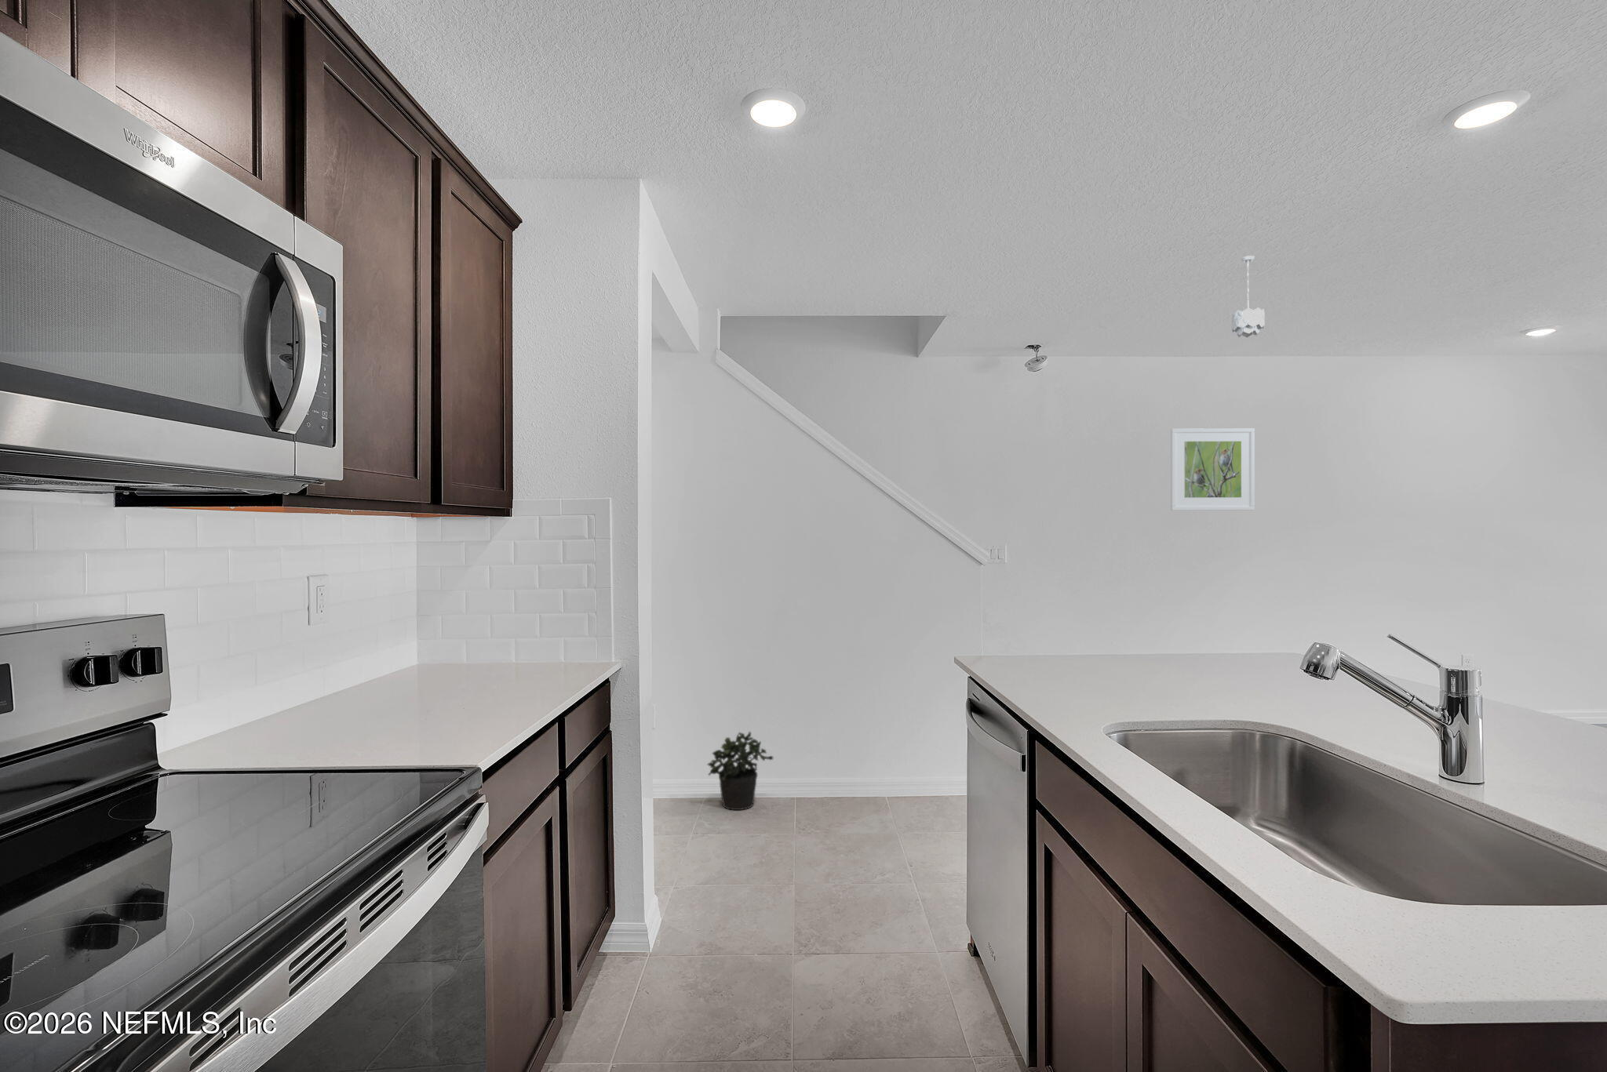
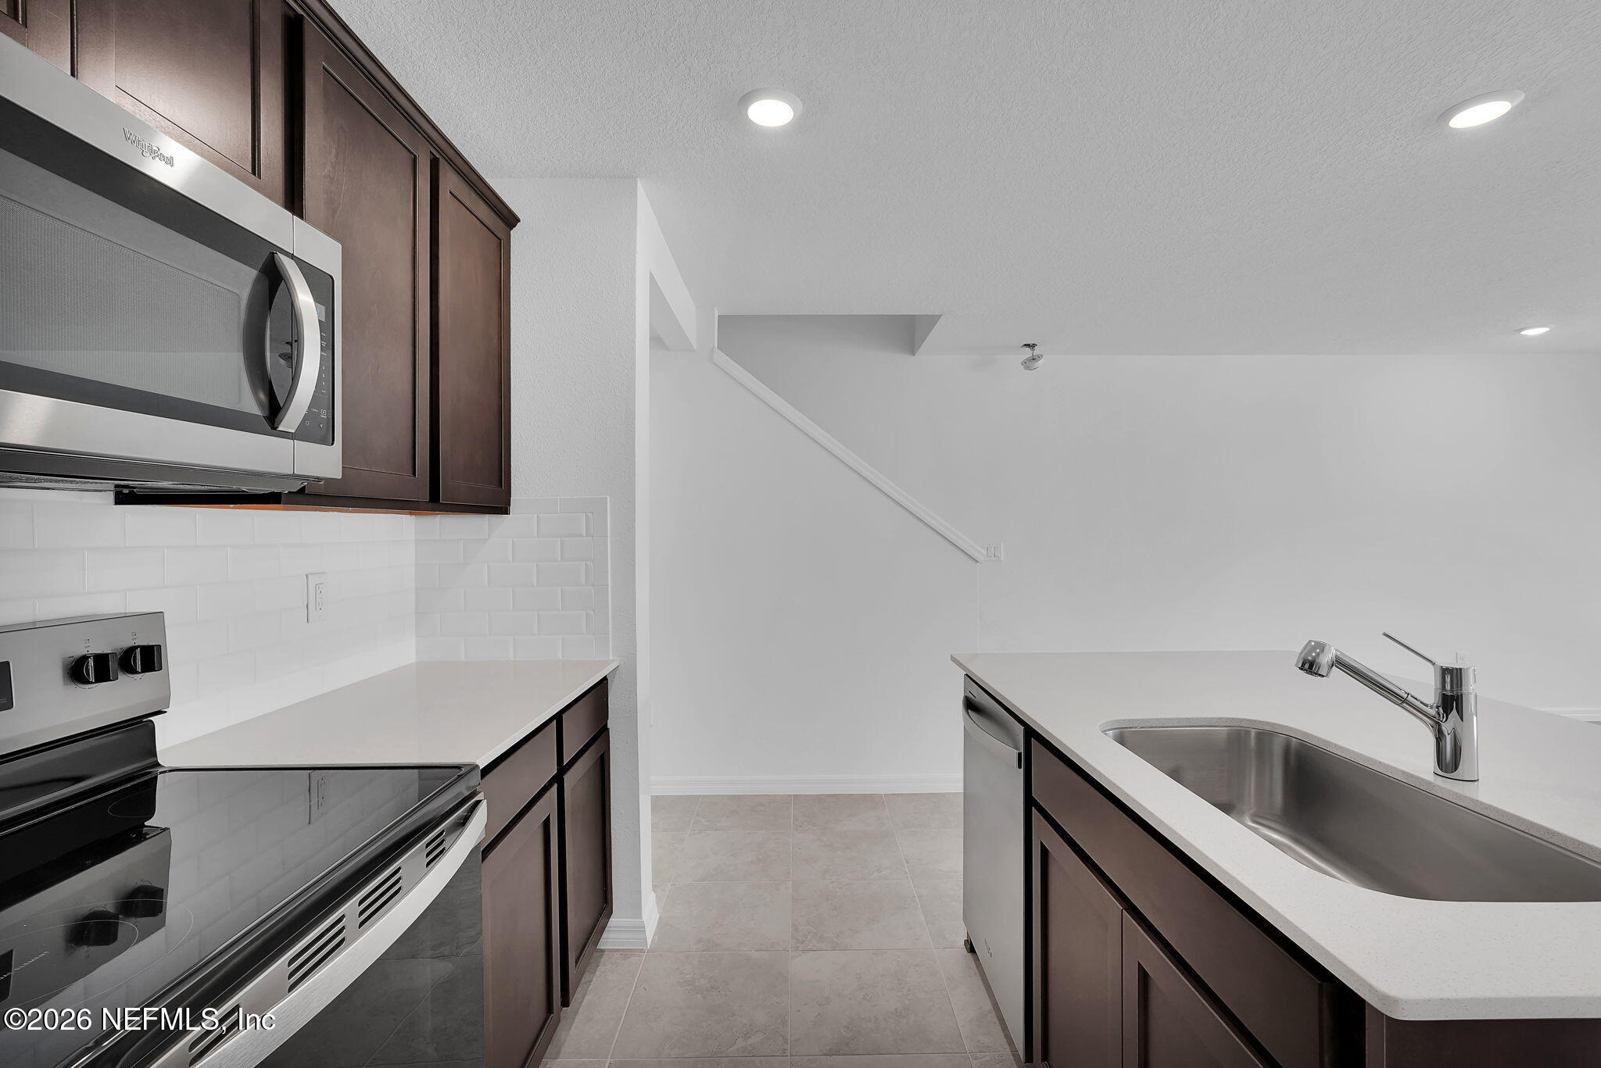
- potted plant (741, 768)
- pendant light (1248, 297)
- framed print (1212, 469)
